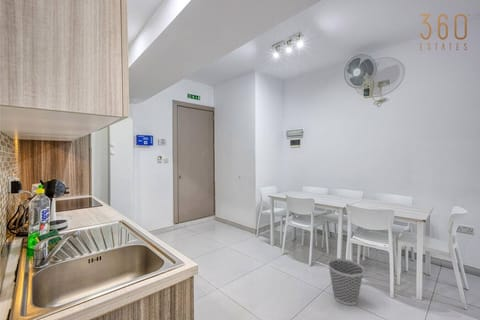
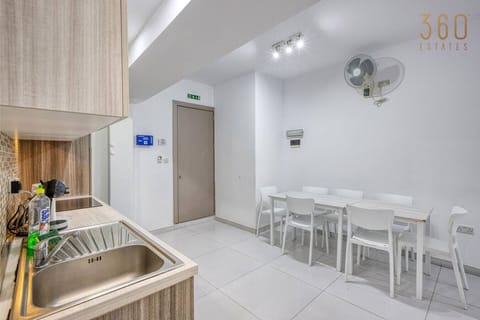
- wastebasket (345, 282)
